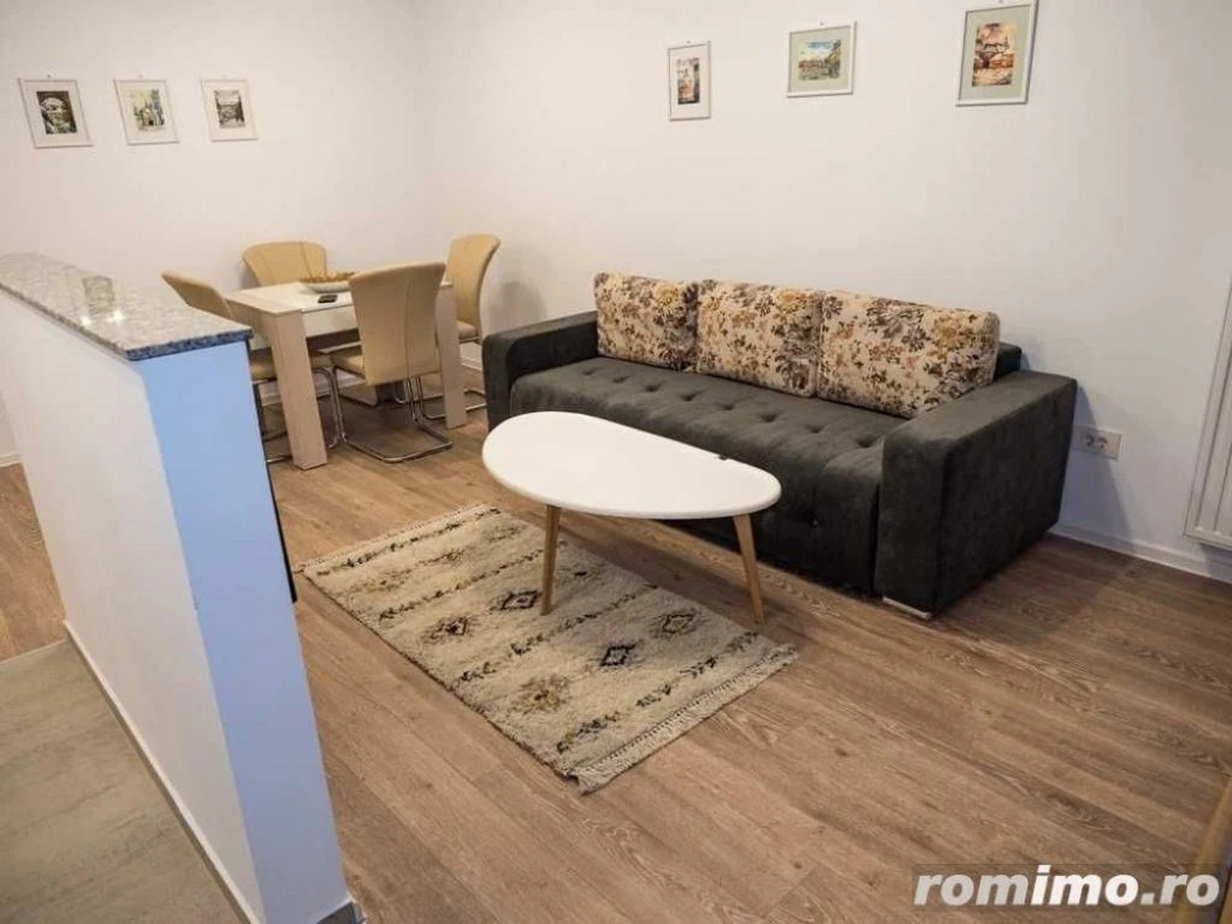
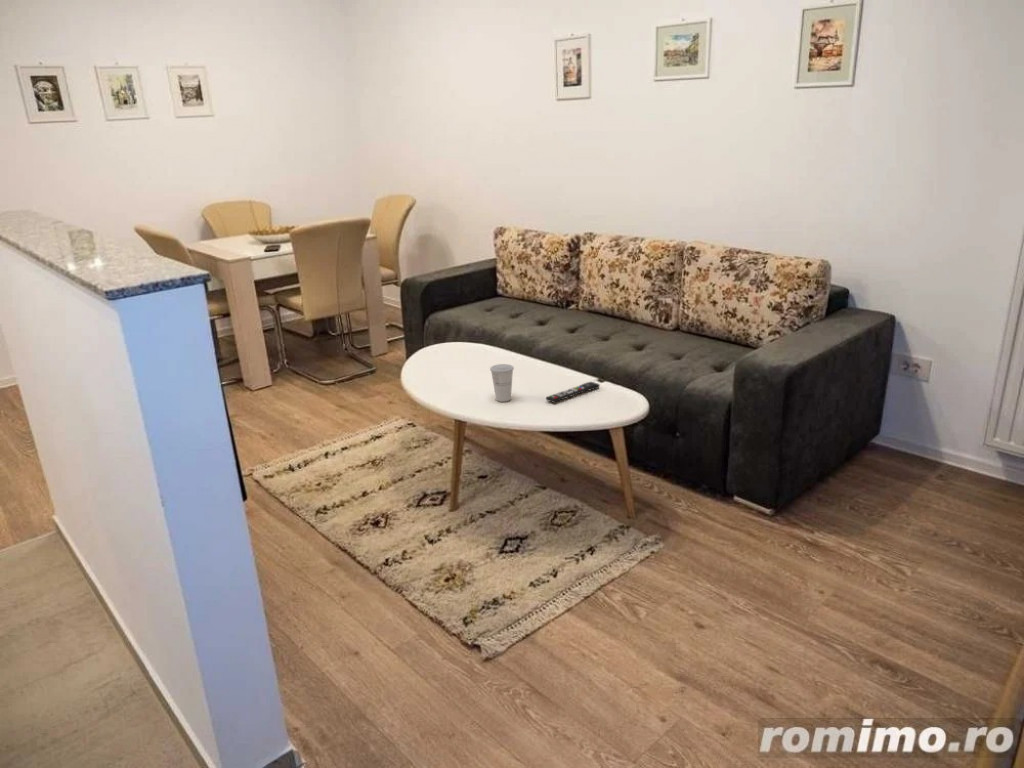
+ cup (502, 383)
+ remote control (573, 391)
